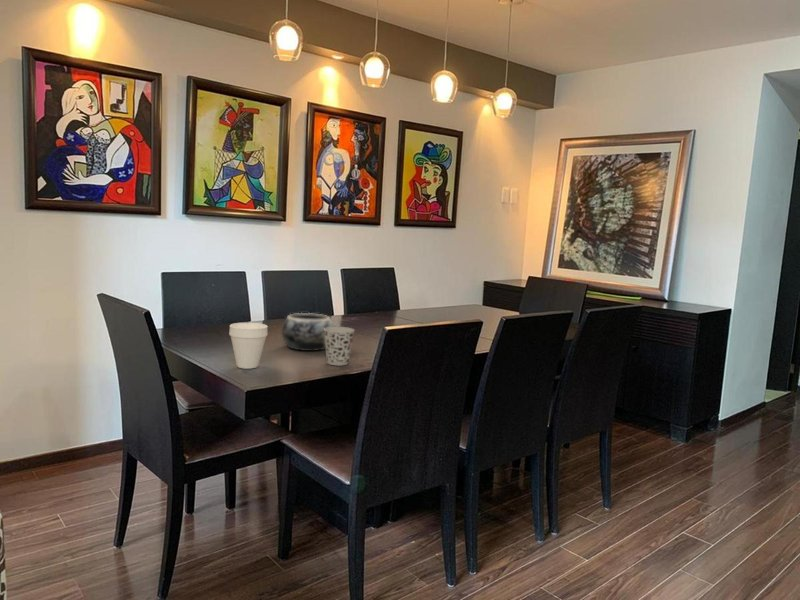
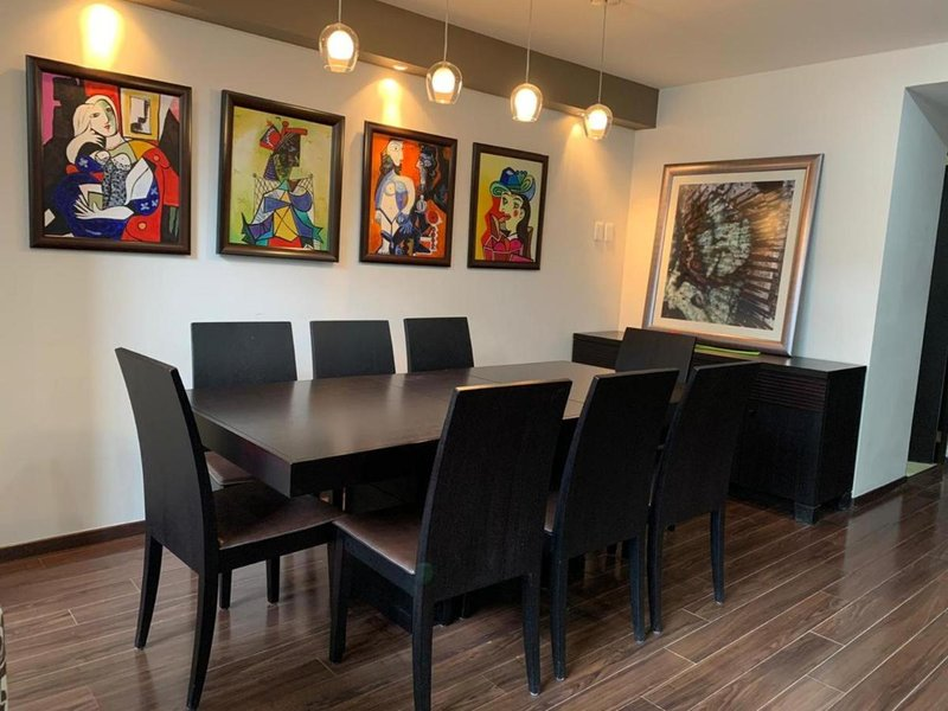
- cup (248, 345)
- cup (338, 346)
- decorative bowl (308, 331)
